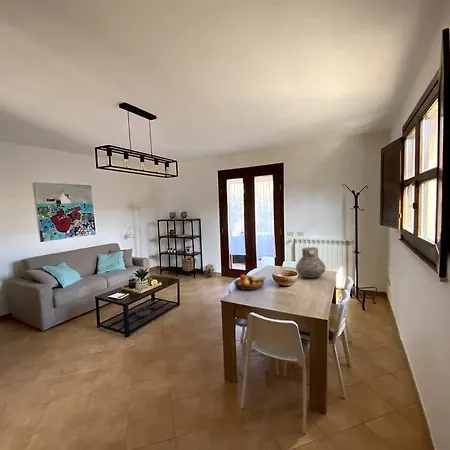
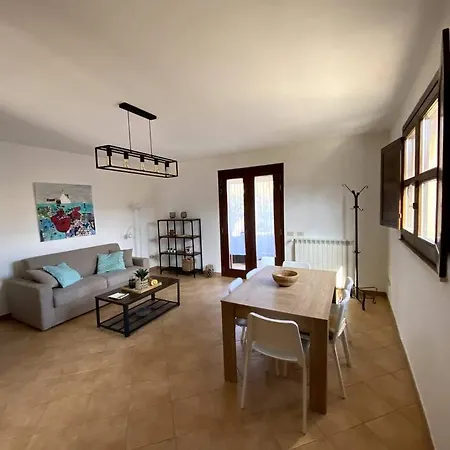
- vase (310, 262)
- fruit bowl (249, 280)
